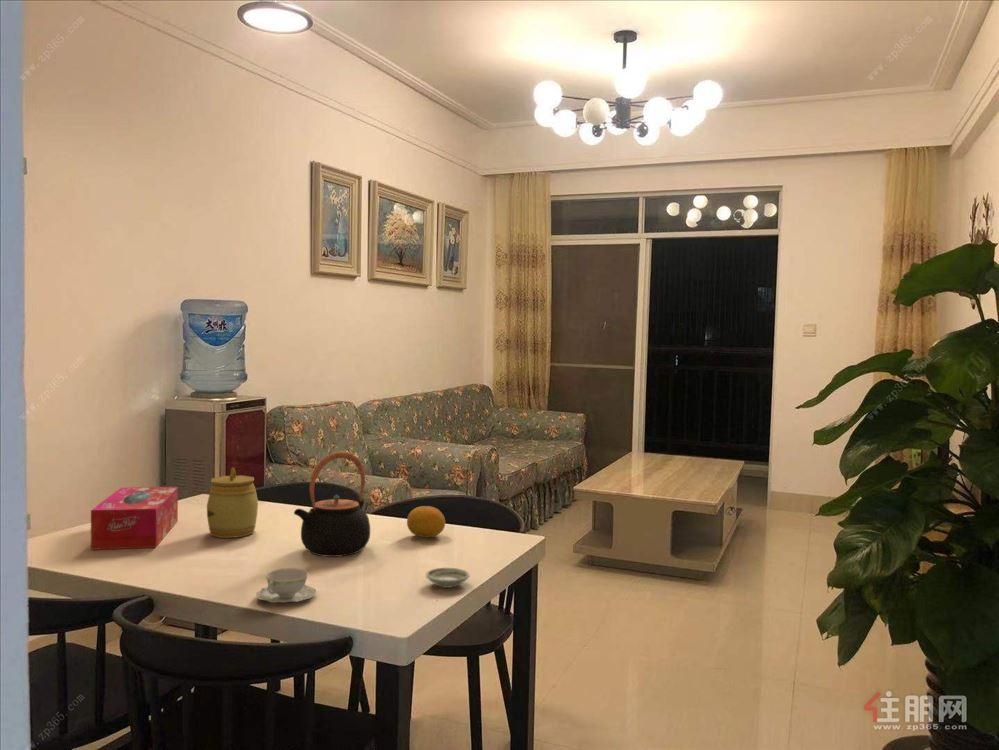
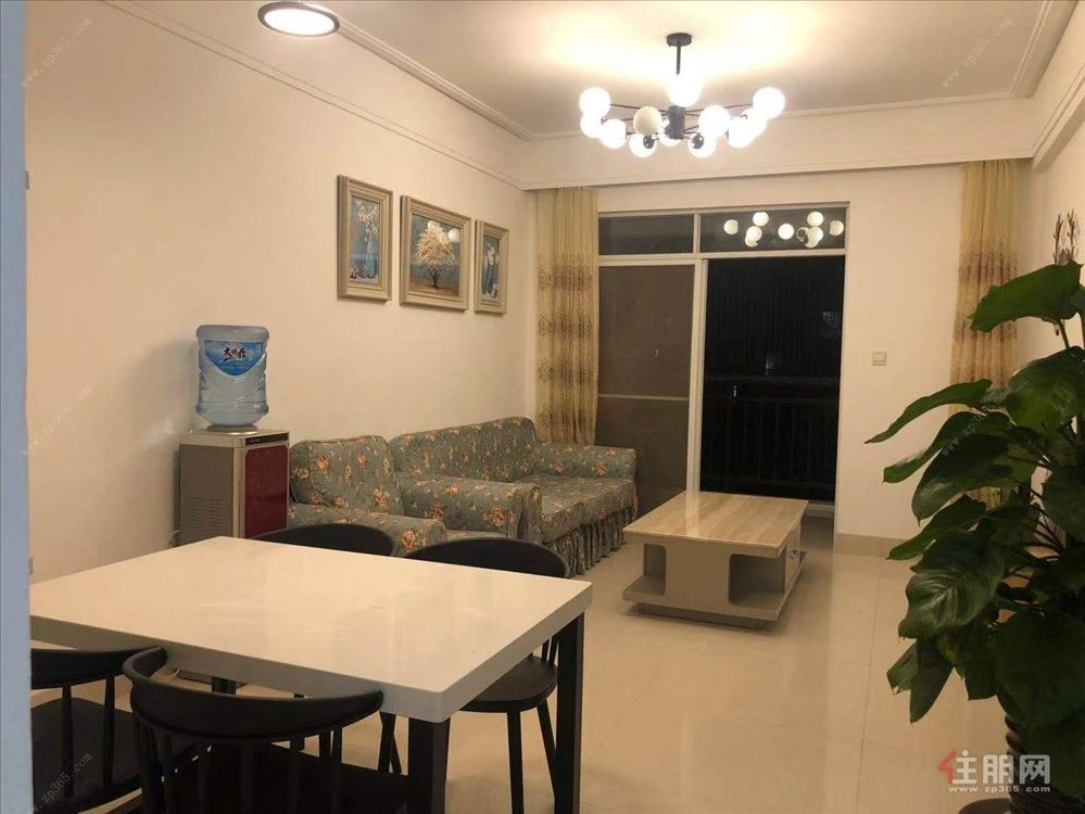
- saucer (447, 578)
- teapot (331, 501)
- chinaware (286, 585)
- jar (232, 500)
- fruit (425, 521)
- tissue box (137, 515)
